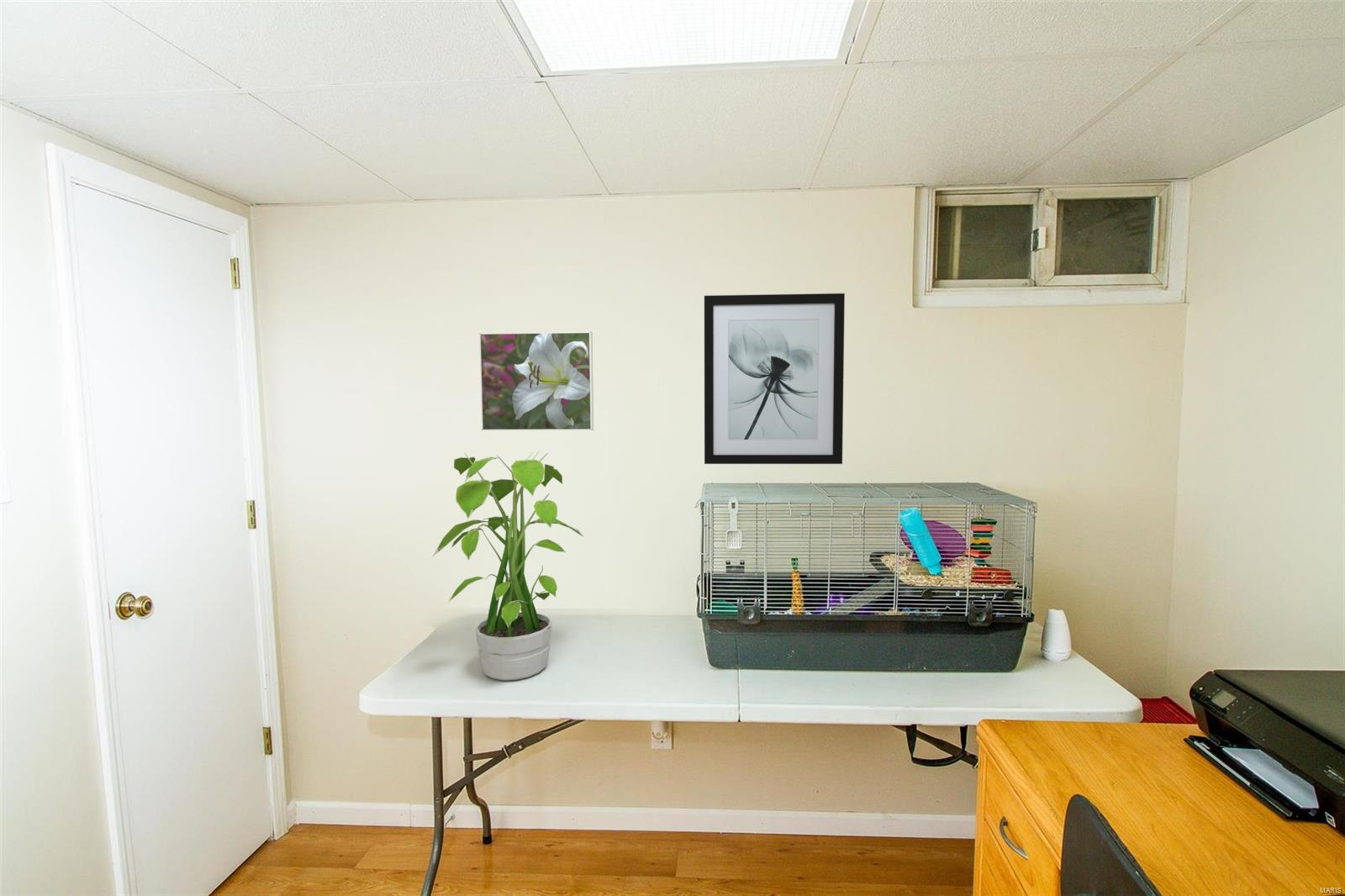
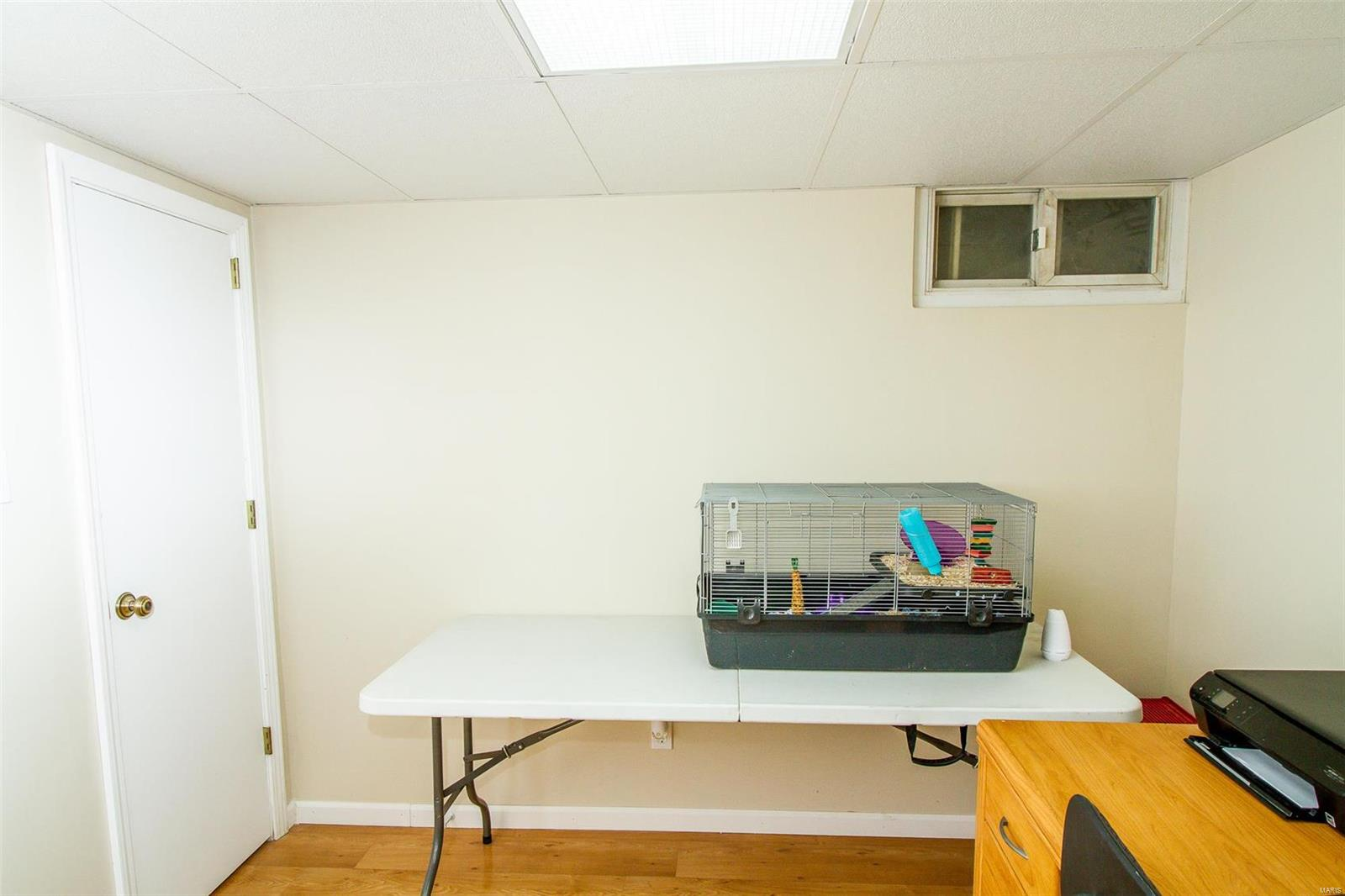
- wall art (773, 380)
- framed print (536, 382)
- potted plant (512, 558)
